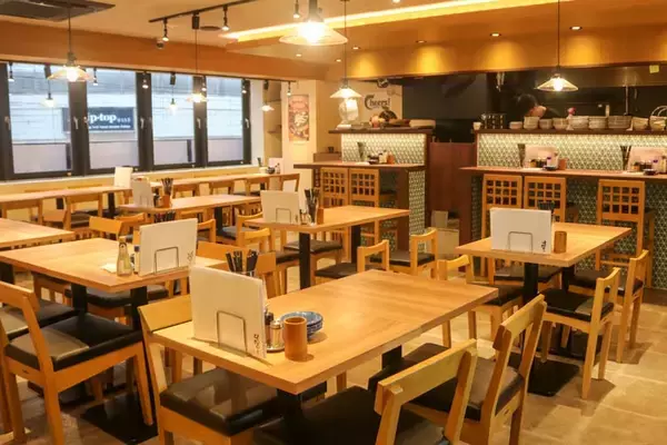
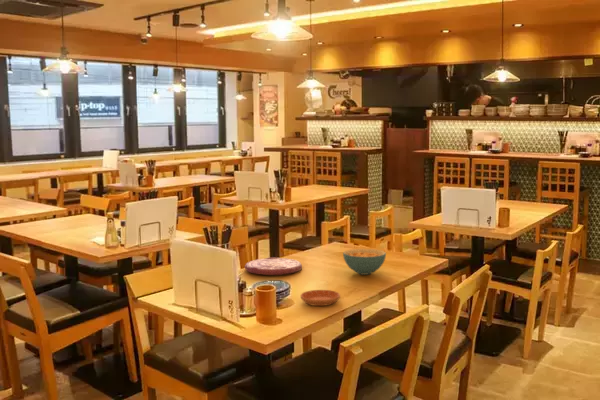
+ saucer (320, 298)
+ cereal bowl (364, 263)
+ plate (273, 265)
